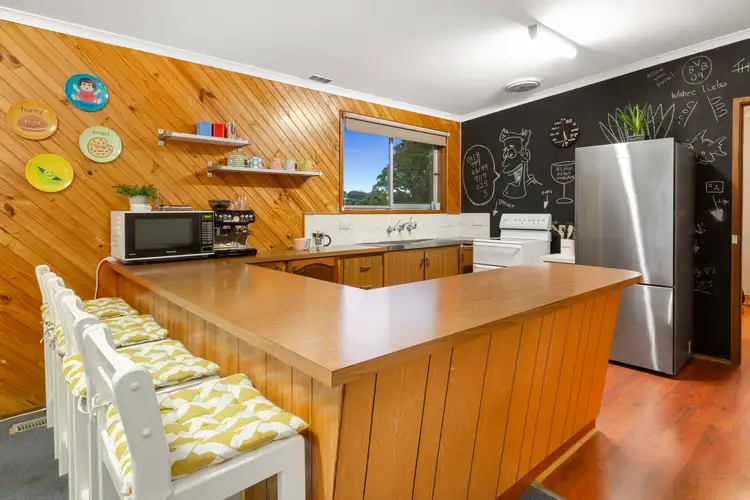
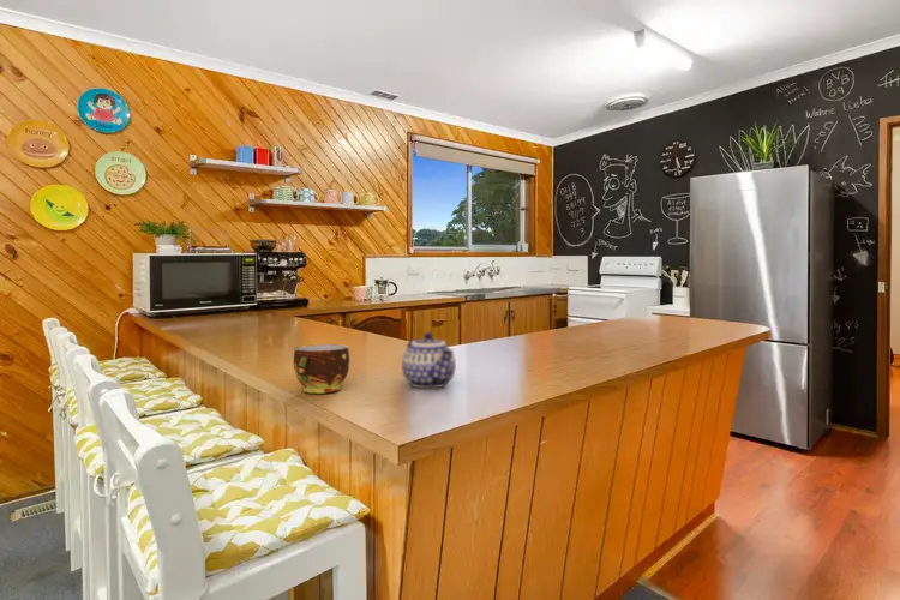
+ teapot (428, 358)
+ cup (322, 368)
